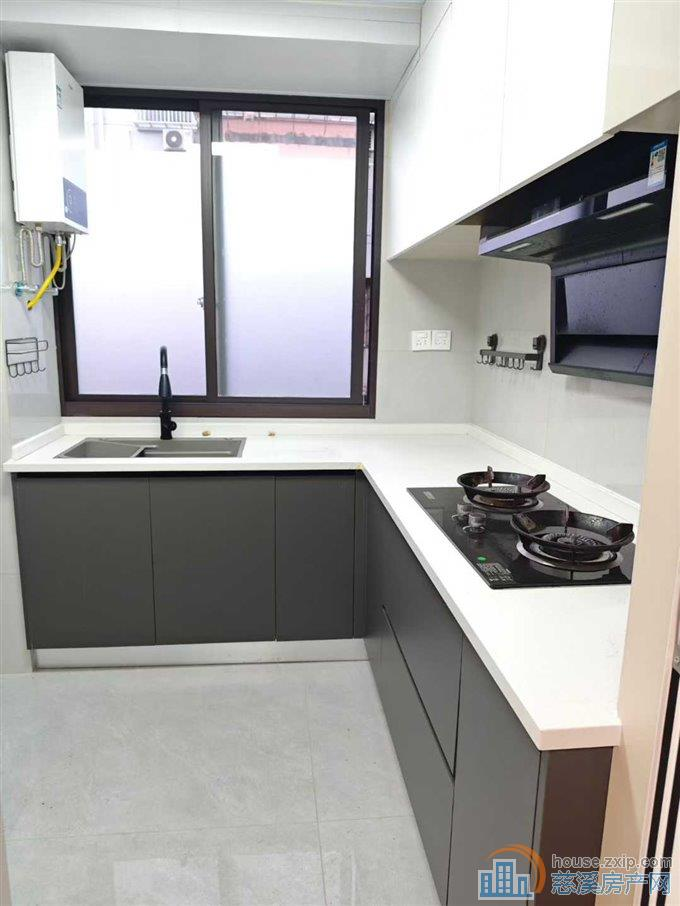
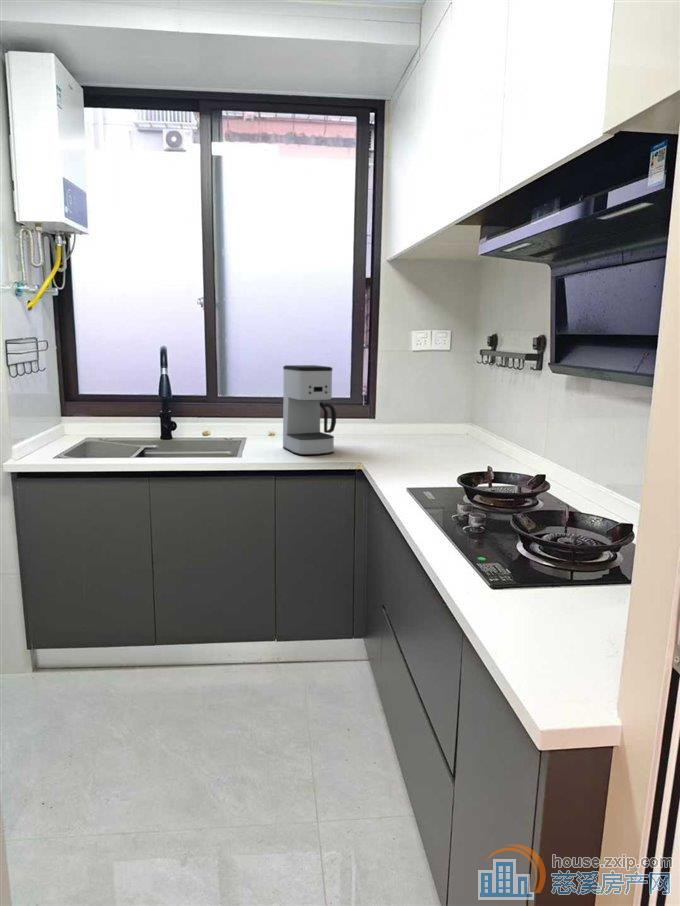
+ coffee maker (312, 408)
